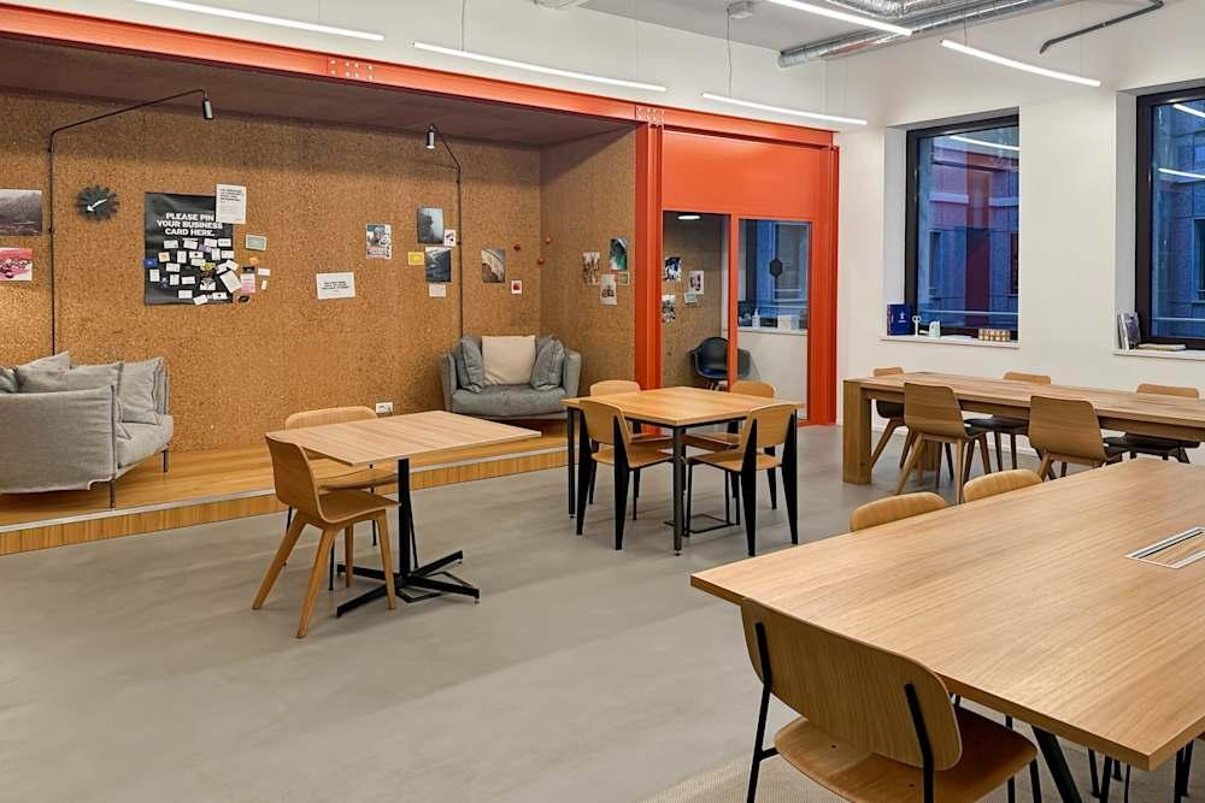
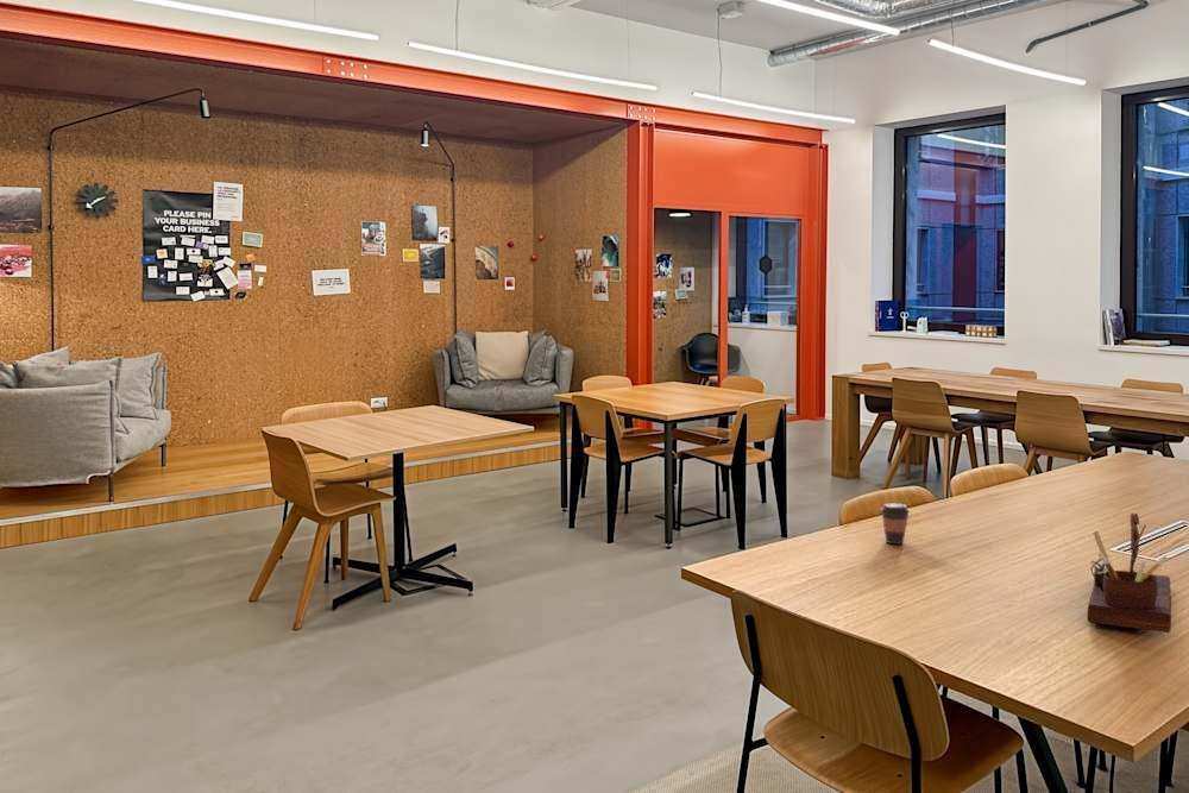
+ coffee cup (894, 523)
+ desk organizer (1131, 566)
